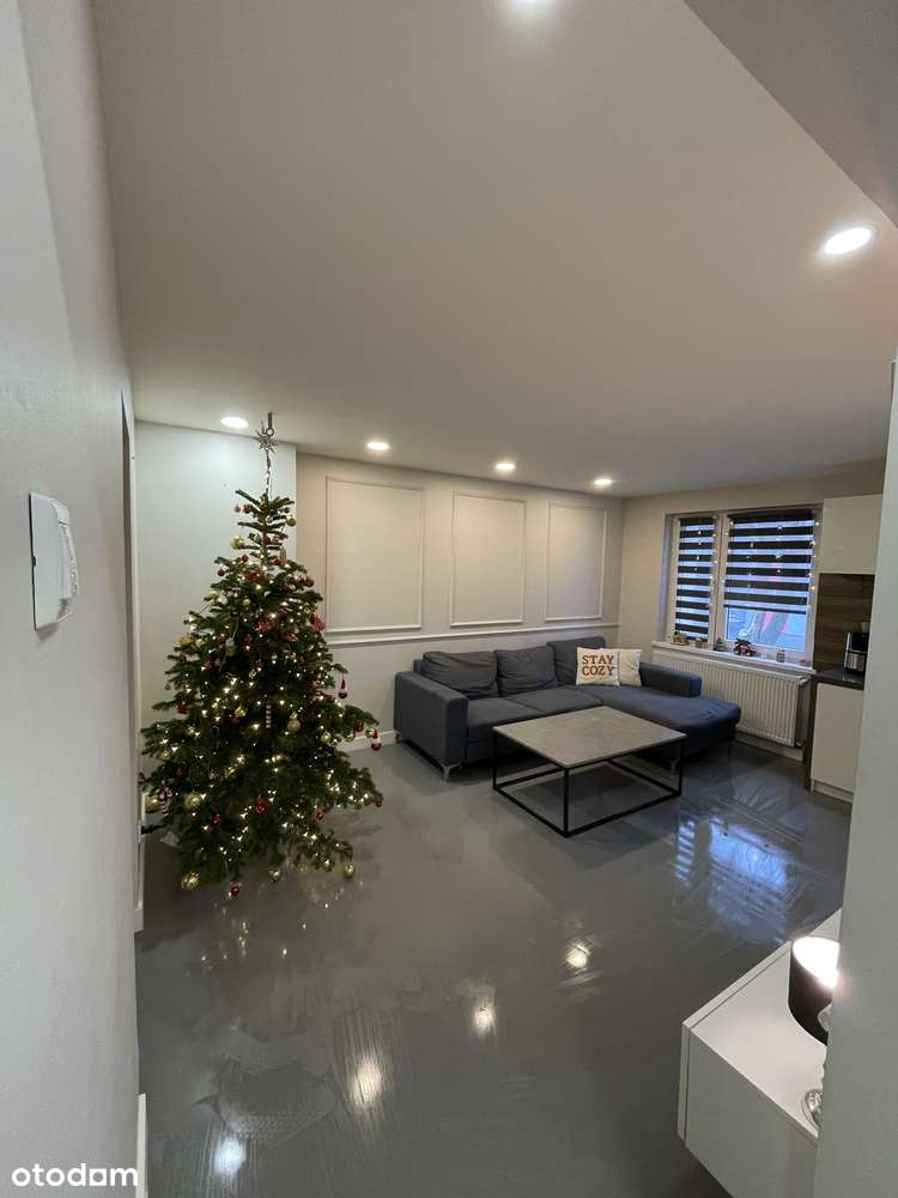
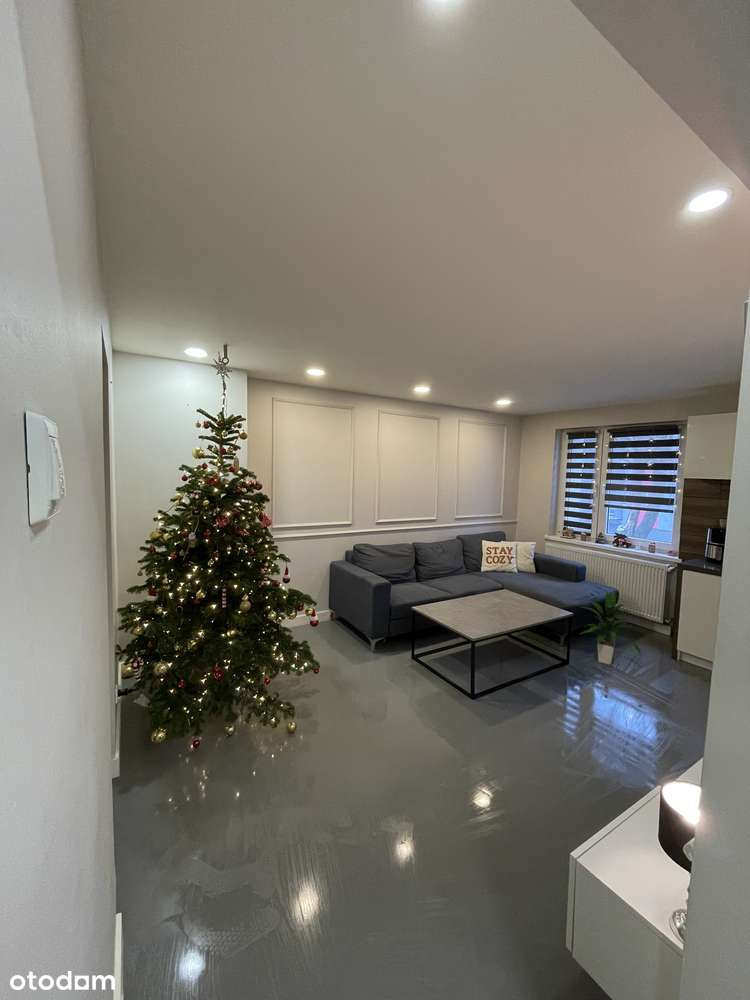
+ indoor plant (609, 628)
